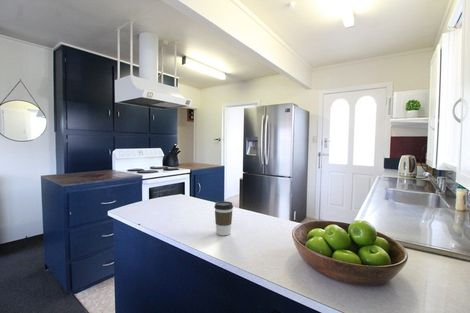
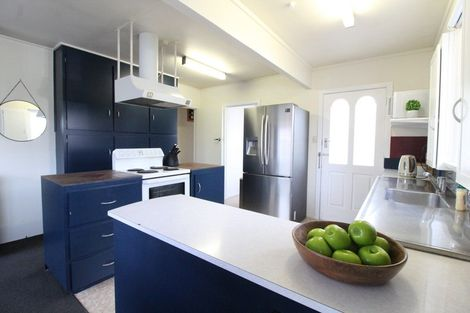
- coffee cup (223, 218)
